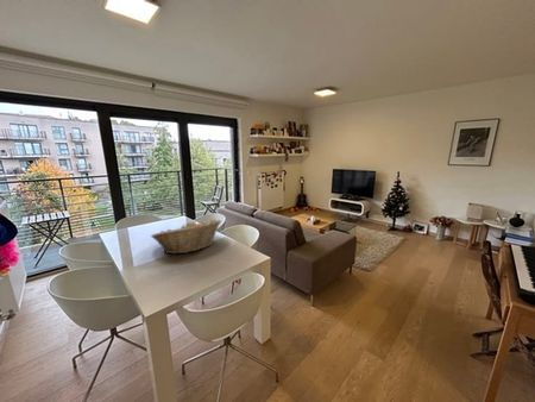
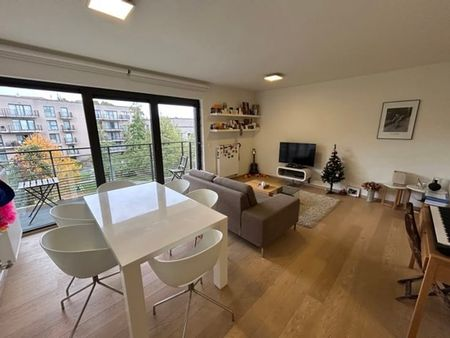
- fruit basket (188, 233)
